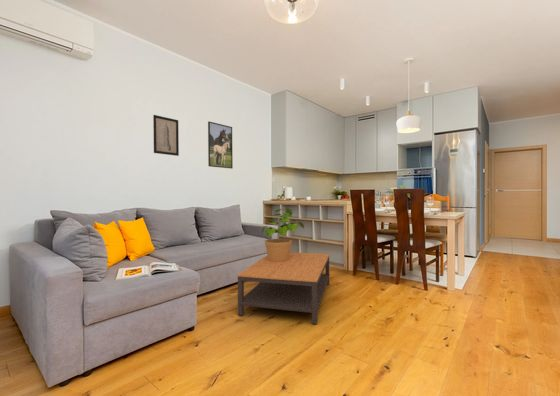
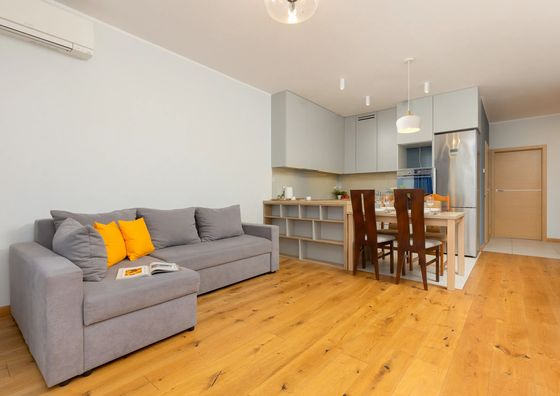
- potted plant (284, 232)
- wall art (166, 136)
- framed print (220, 145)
- coffee table (290, 280)
